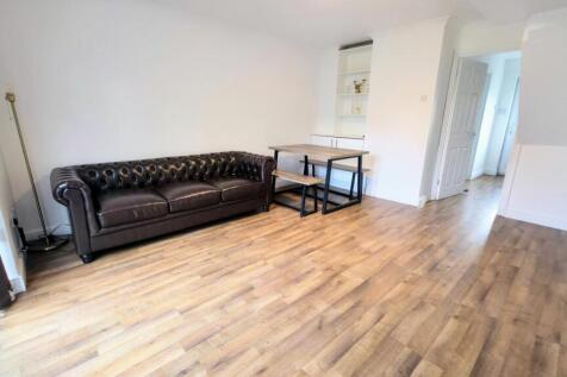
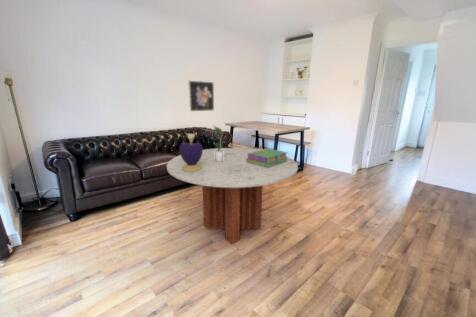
+ decorative container (191, 151)
+ potted plant (218, 143)
+ coffee table (232, 195)
+ stack of books (267, 156)
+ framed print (201, 96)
